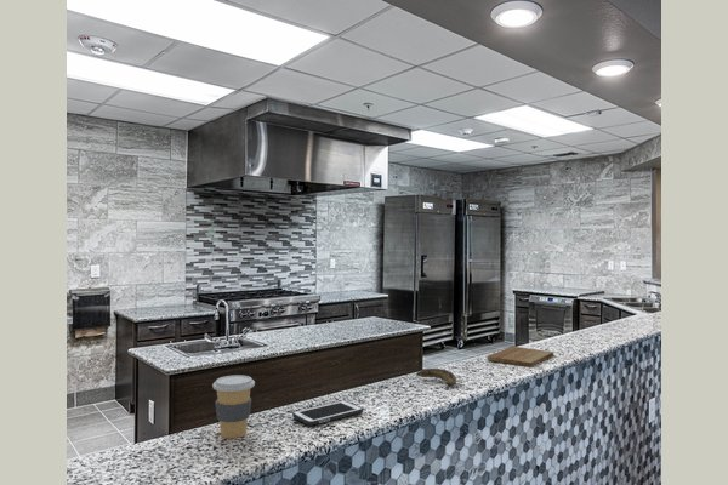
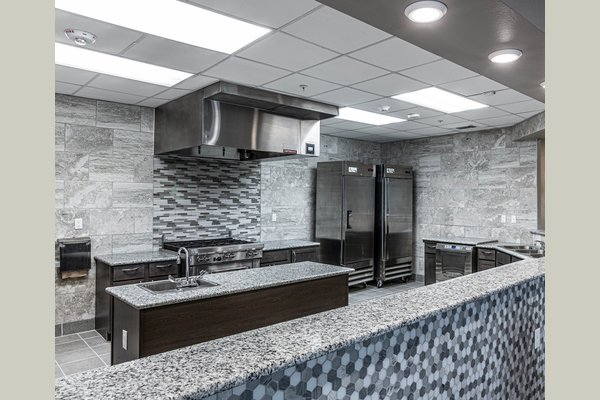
- coffee cup (233, 406)
- banana (437, 376)
- cell phone (328, 412)
- cutting board (521, 355)
